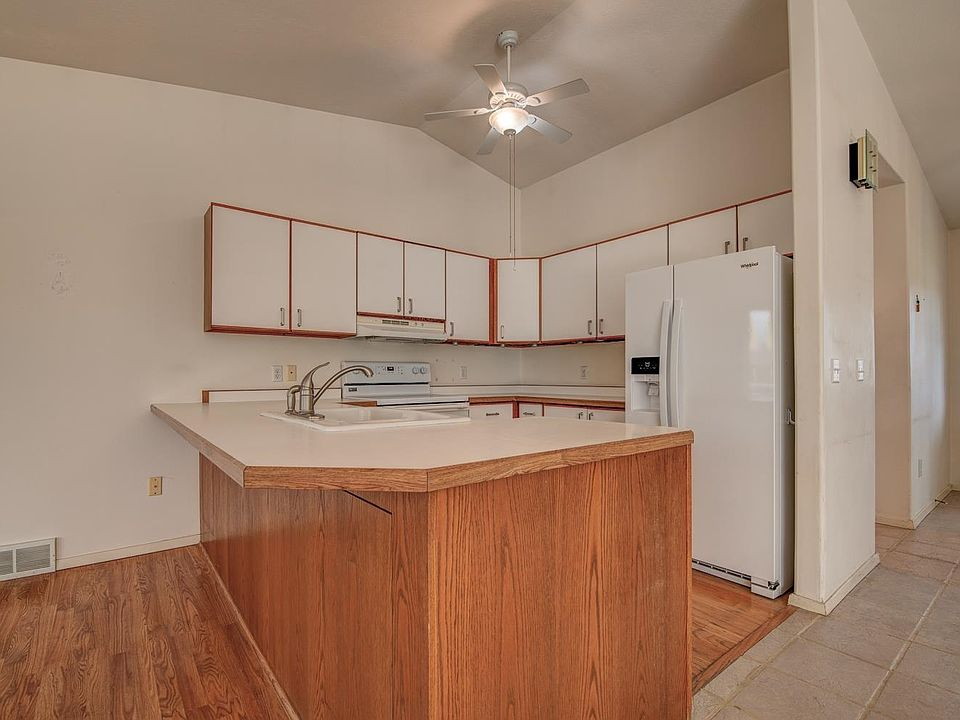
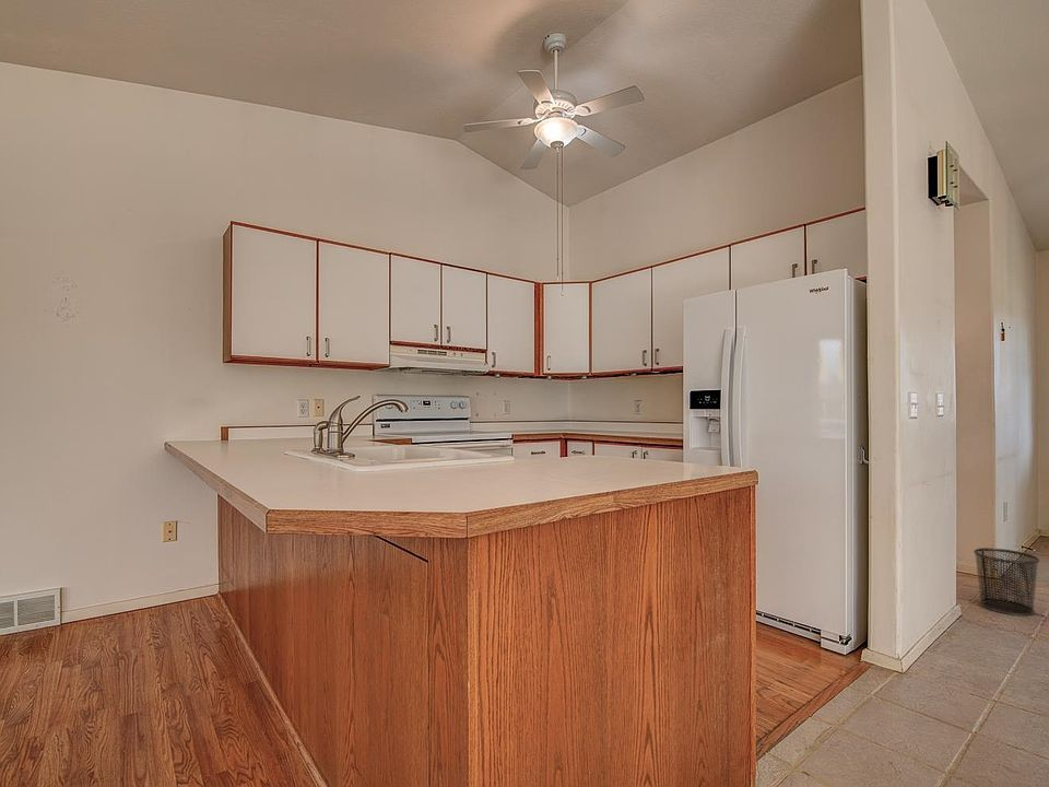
+ waste bin (1005, 580)
